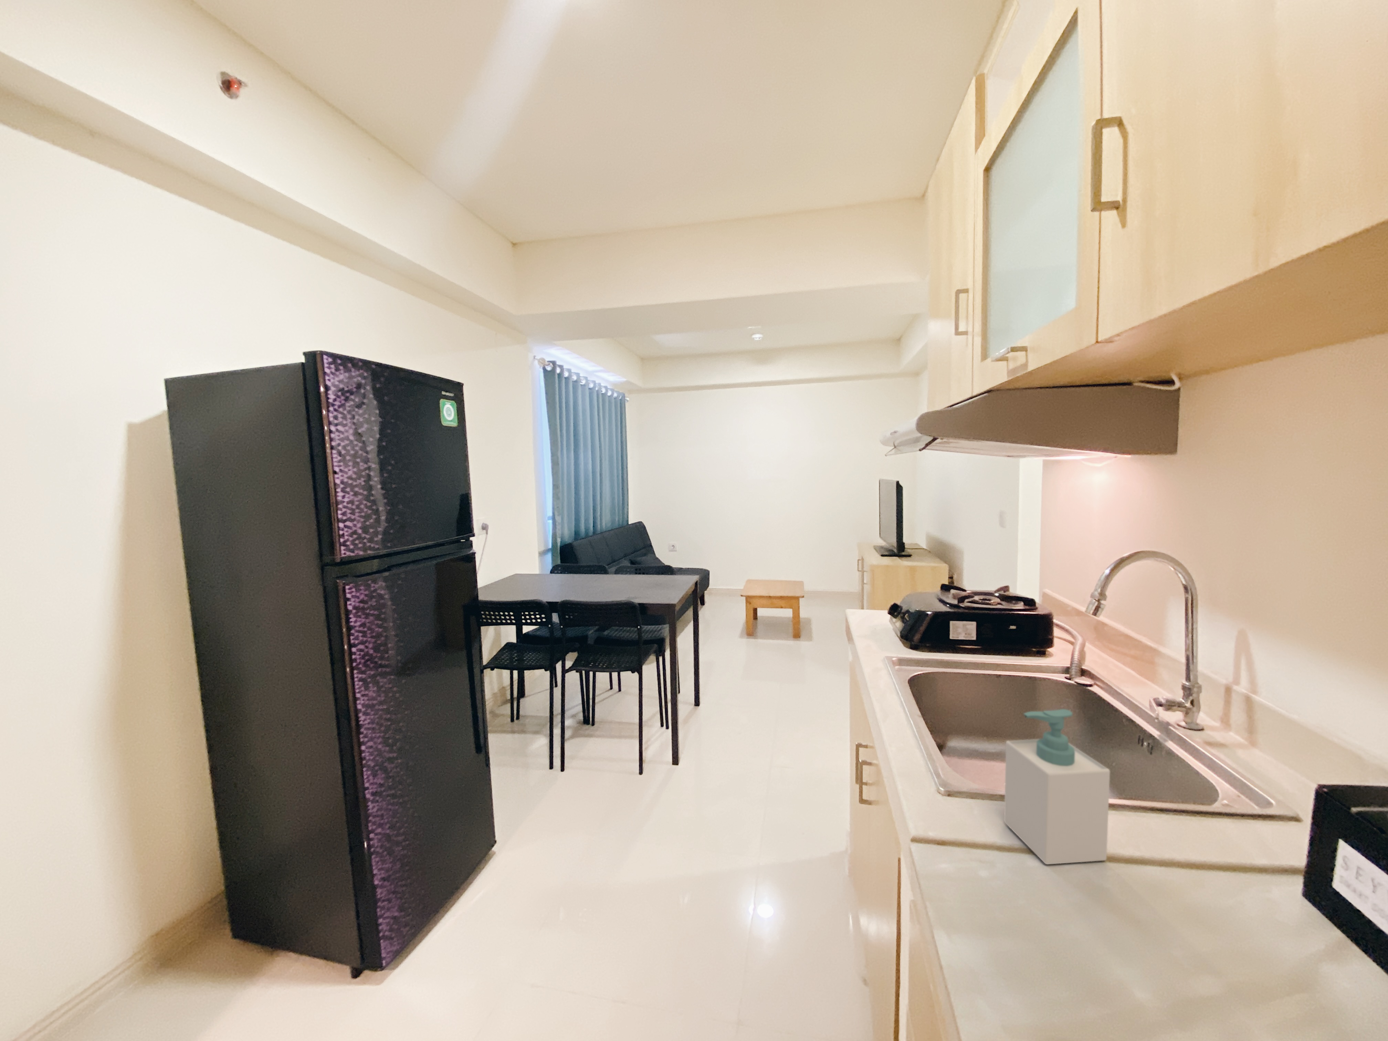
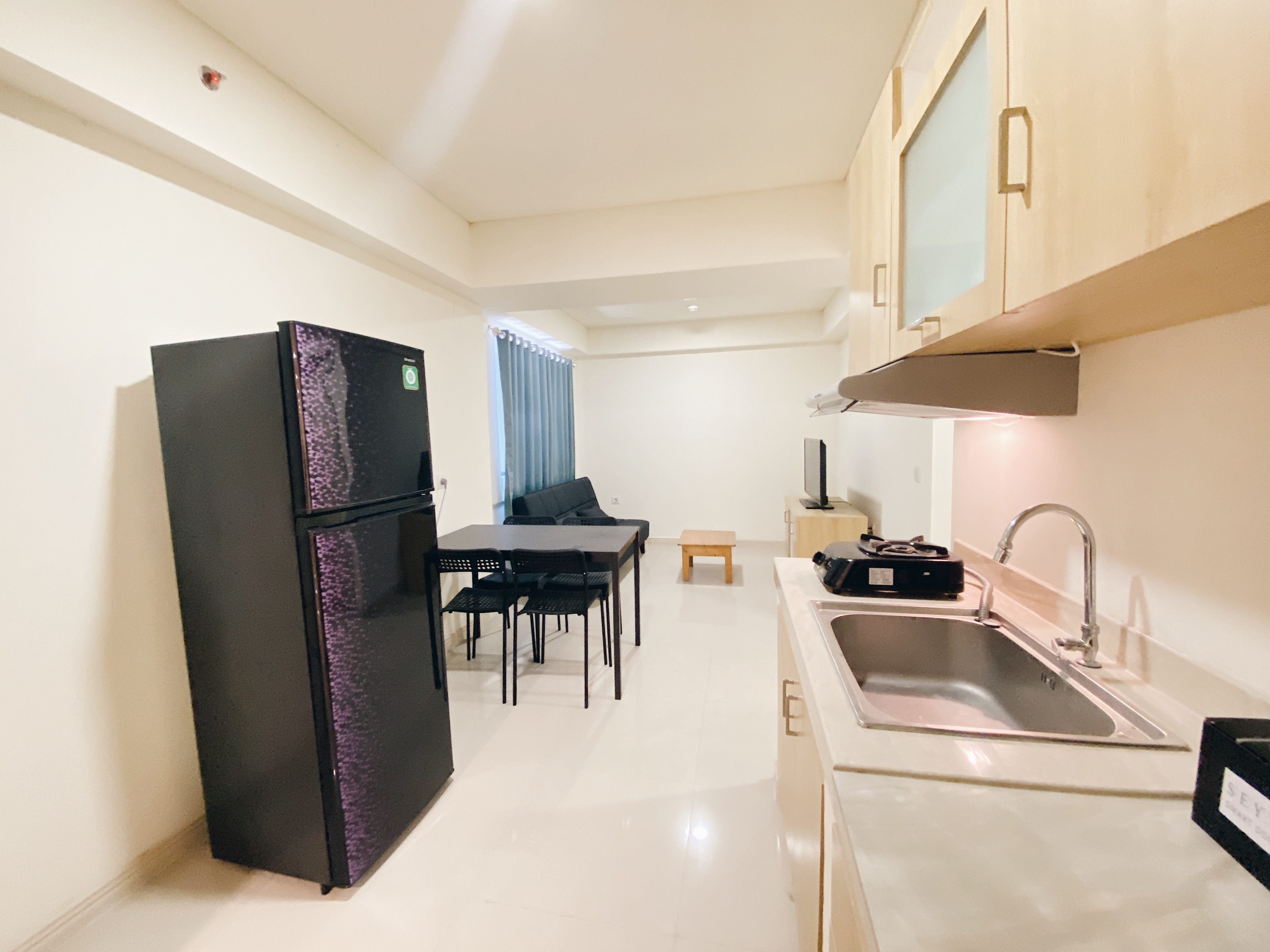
- soap bottle (1054, 776)
